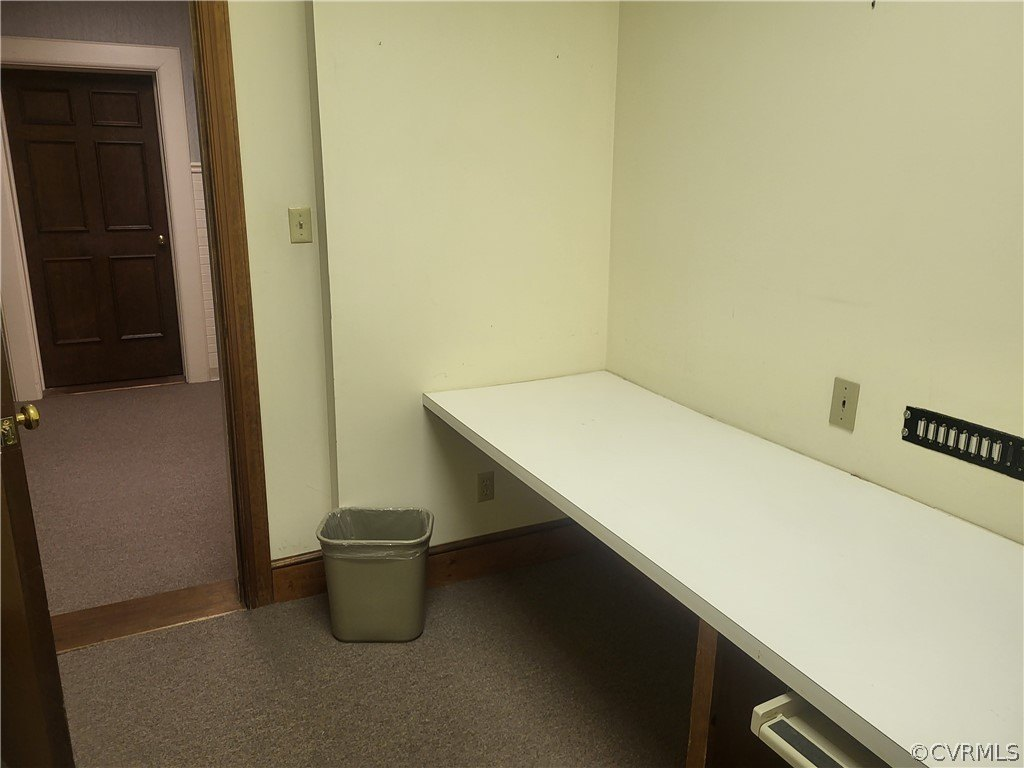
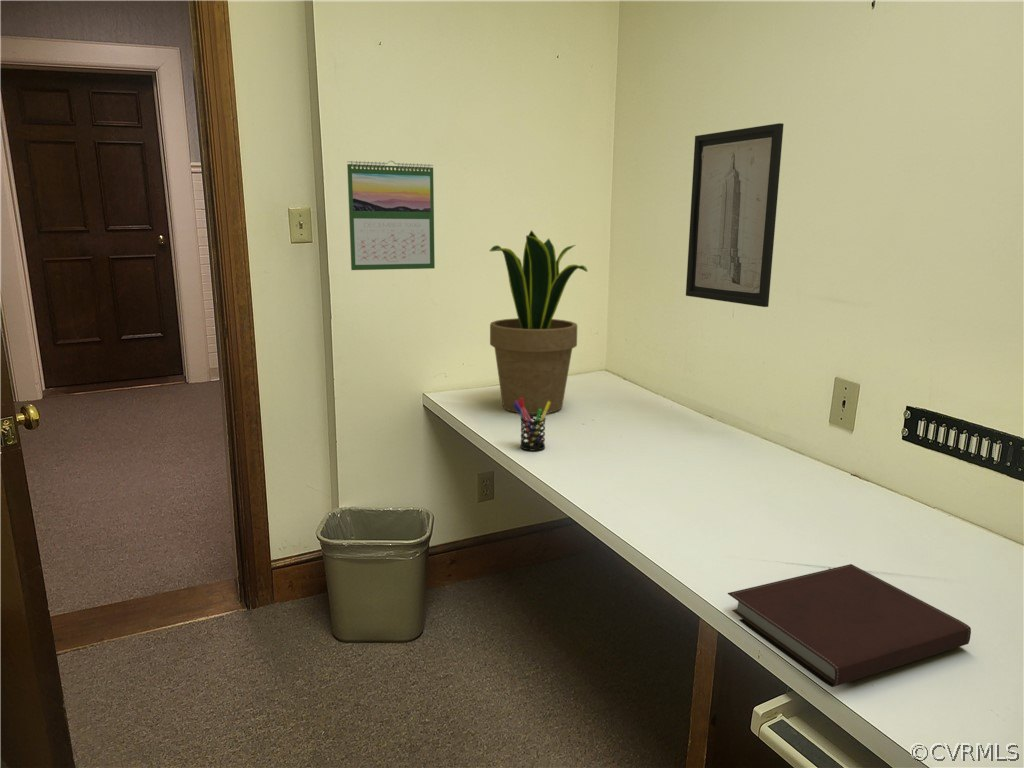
+ notebook (843, 618)
+ wall art (730, 217)
+ potted plant (537, 321)
+ calendar (392, 215)
+ pen holder (532, 422)
